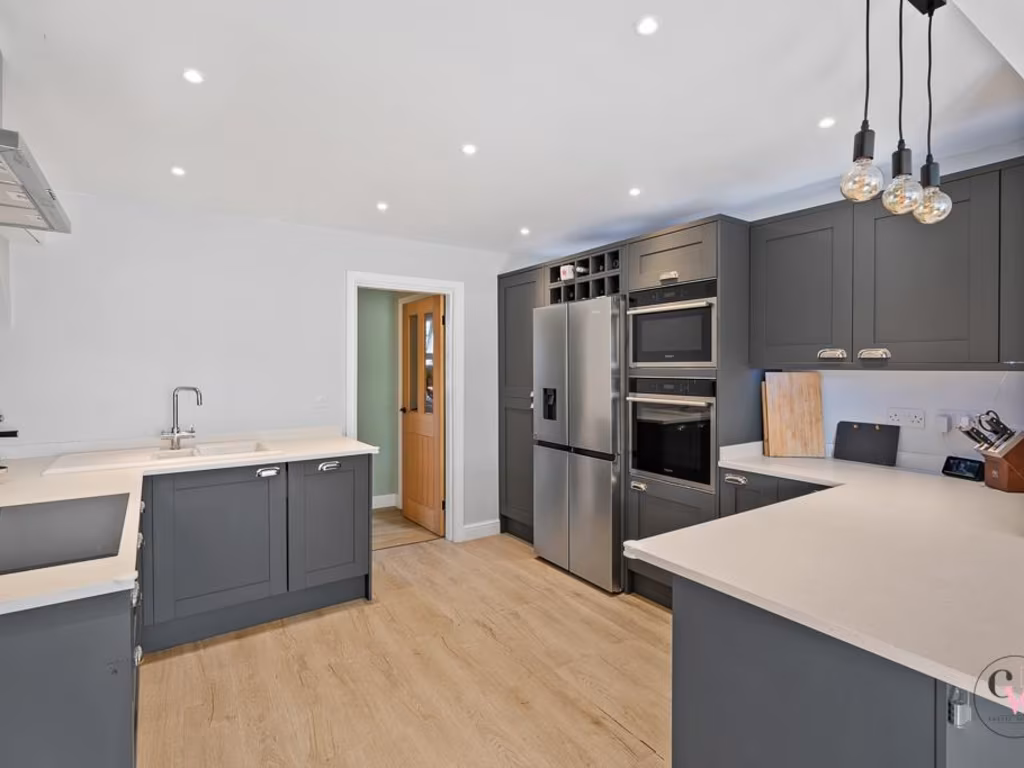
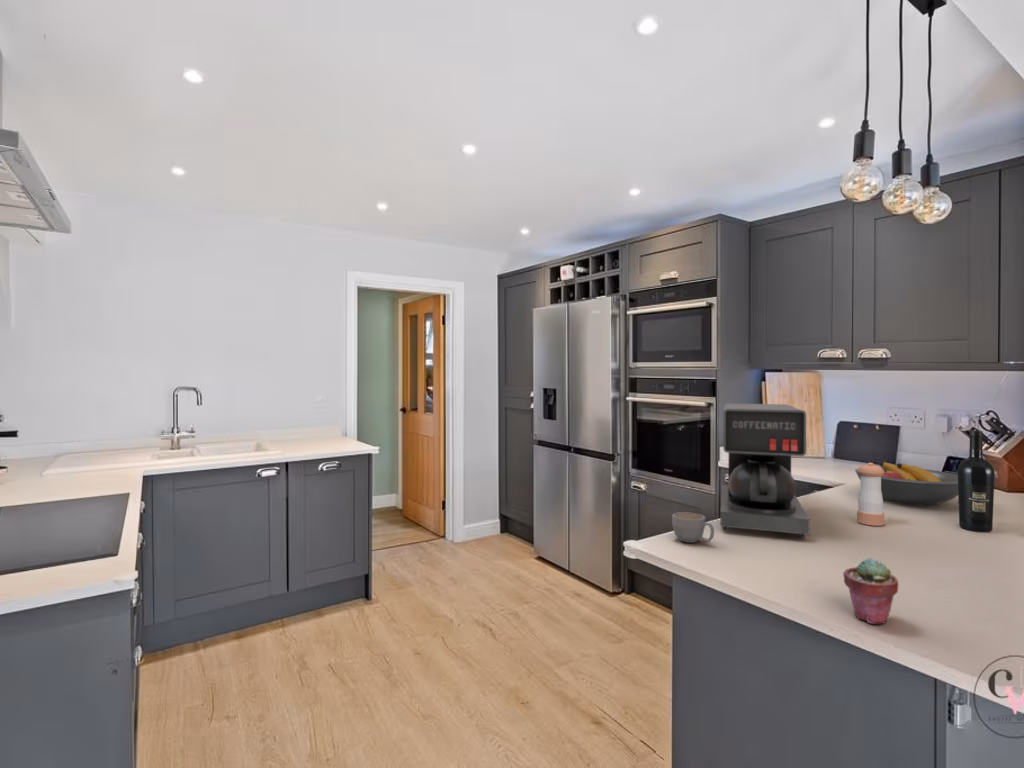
+ potted succulent (870, 587)
+ wine bottle (975, 479)
+ mug (693, 529)
+ fruit bowl (909, 483)
+ pepper shaker (870, 492)
+ coffee maker (759, 461)
